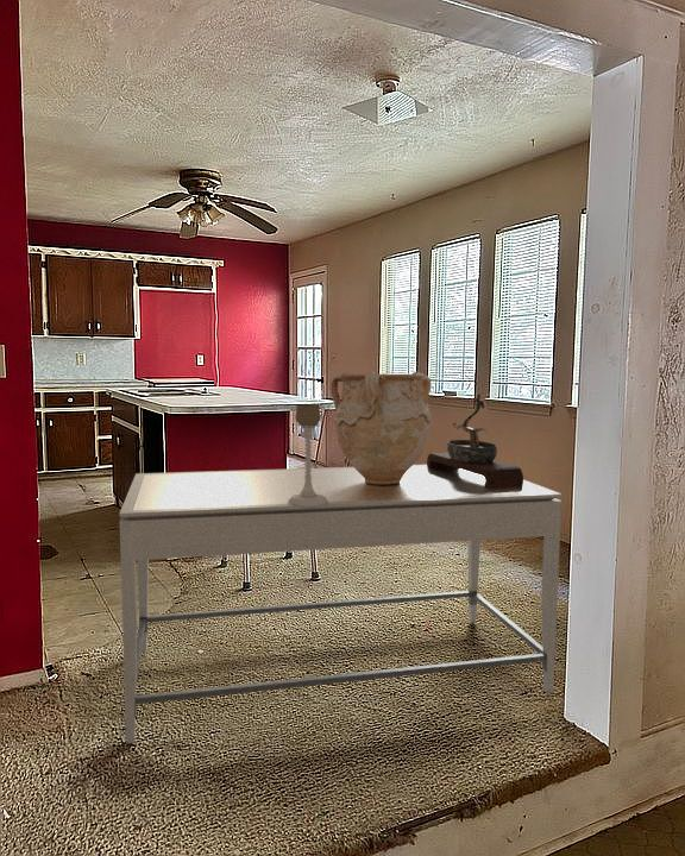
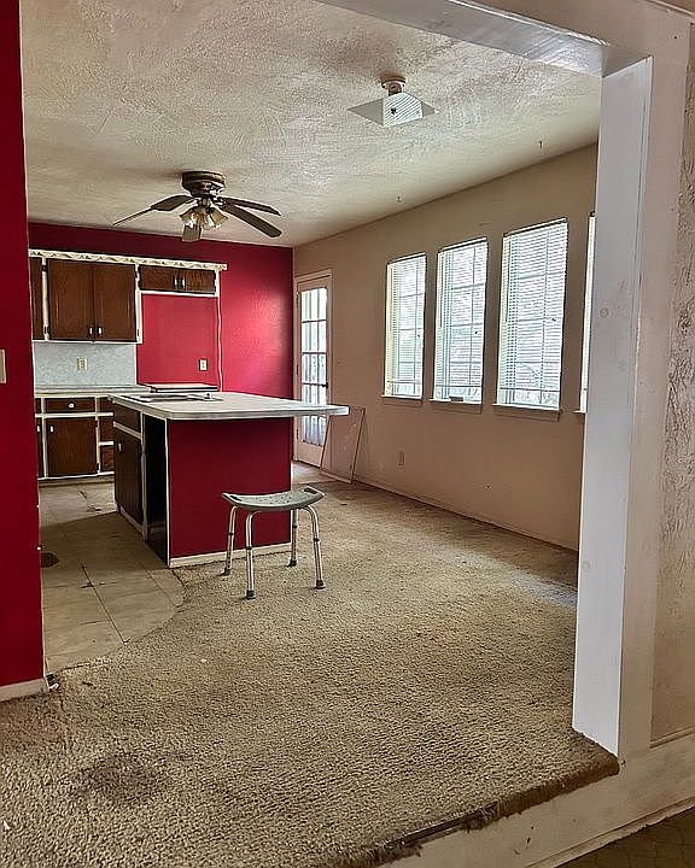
- vase (381, 427)
- bonsai tree (472, 434)
- dining table (340, 600)
- candle holder (308, 453)
